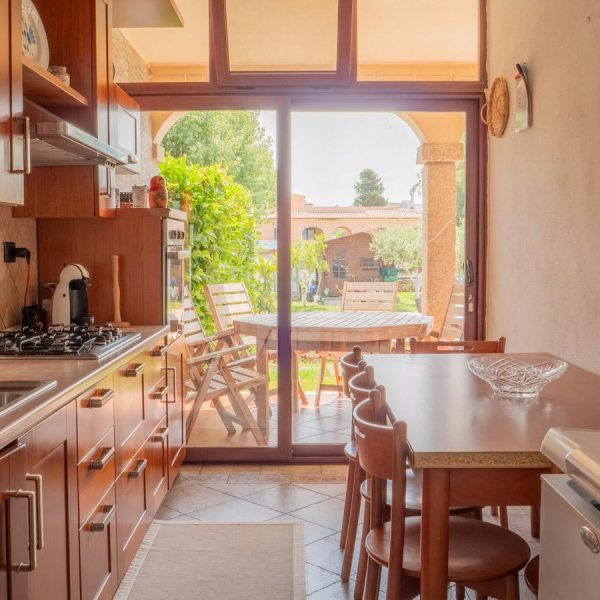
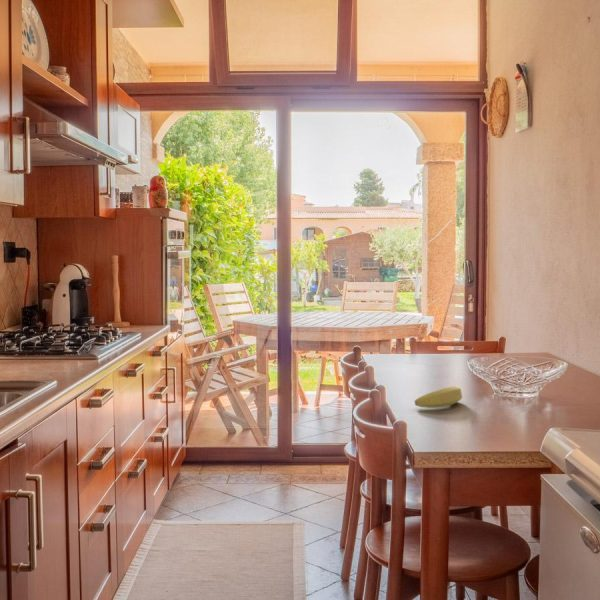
+ banana (439, 394)
